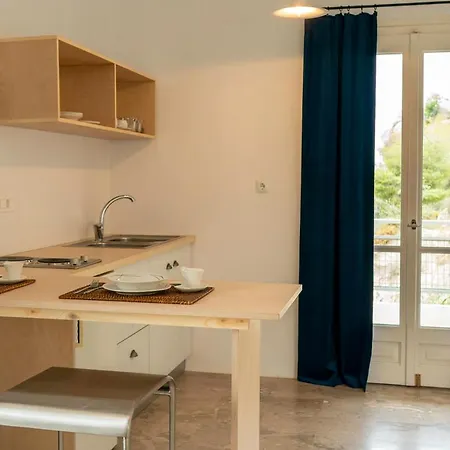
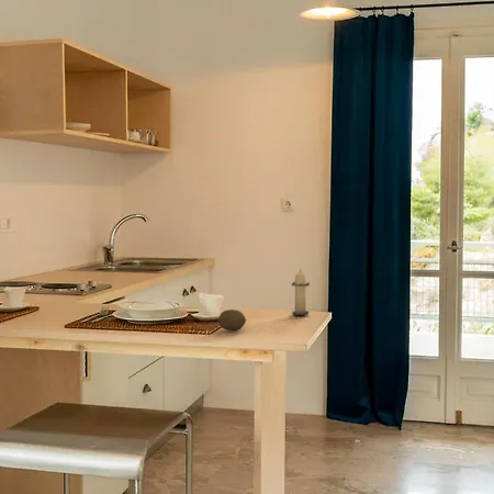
+ fruit (232, 319)
+ candle (300, 291)
